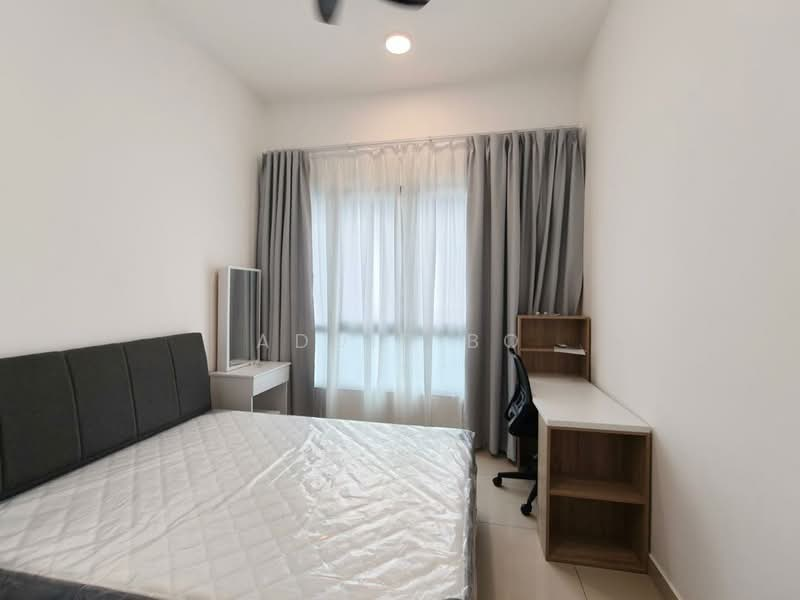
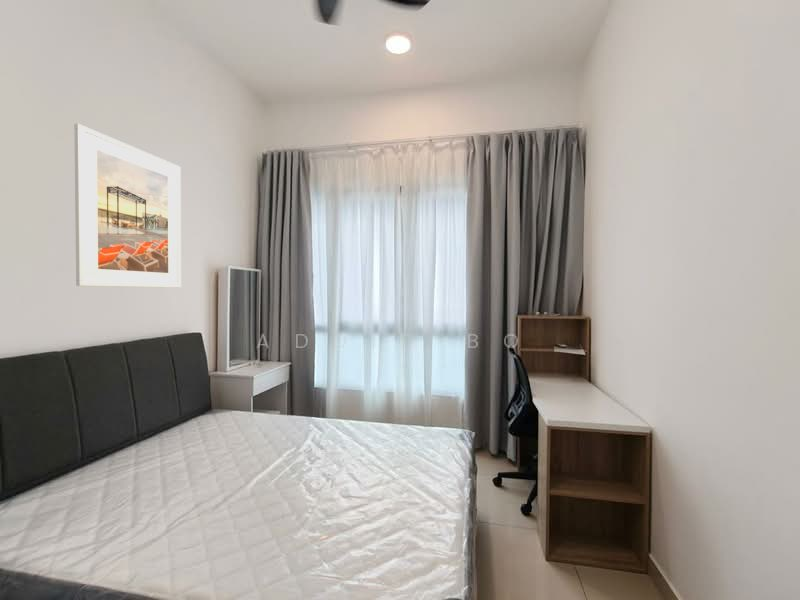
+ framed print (135, 218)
